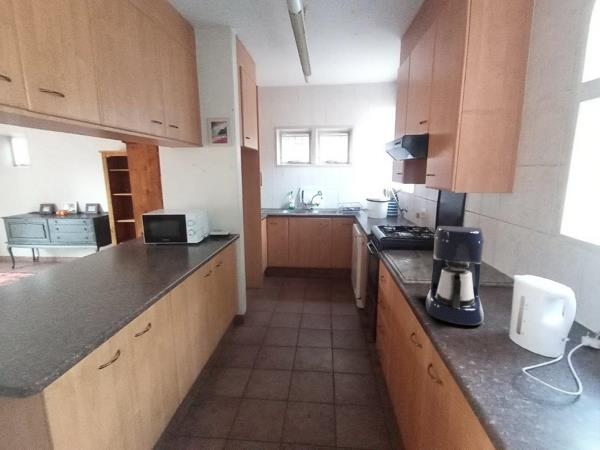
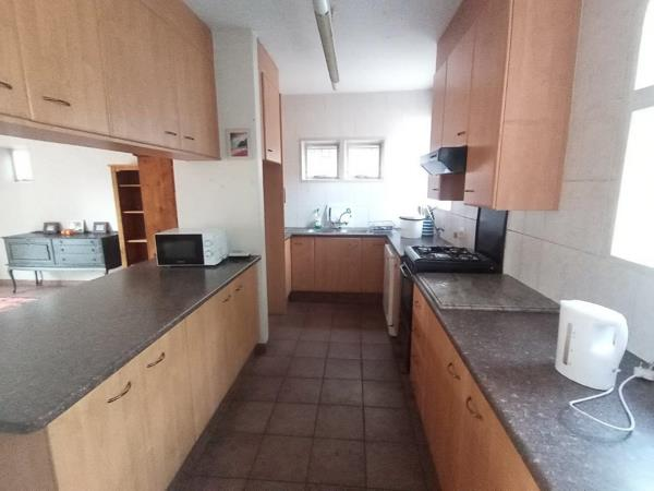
- coffee maker (457, 269)
